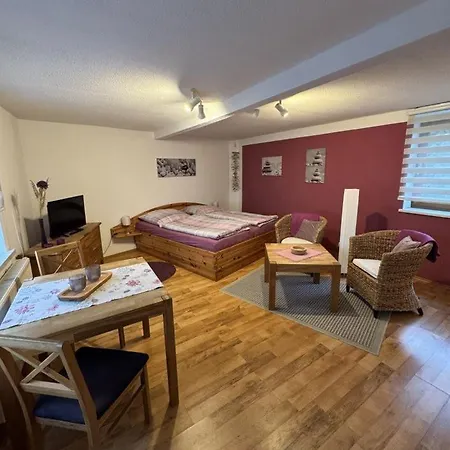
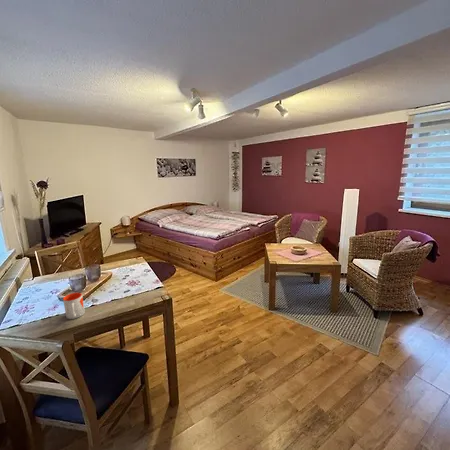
+ mug (73, 307)
